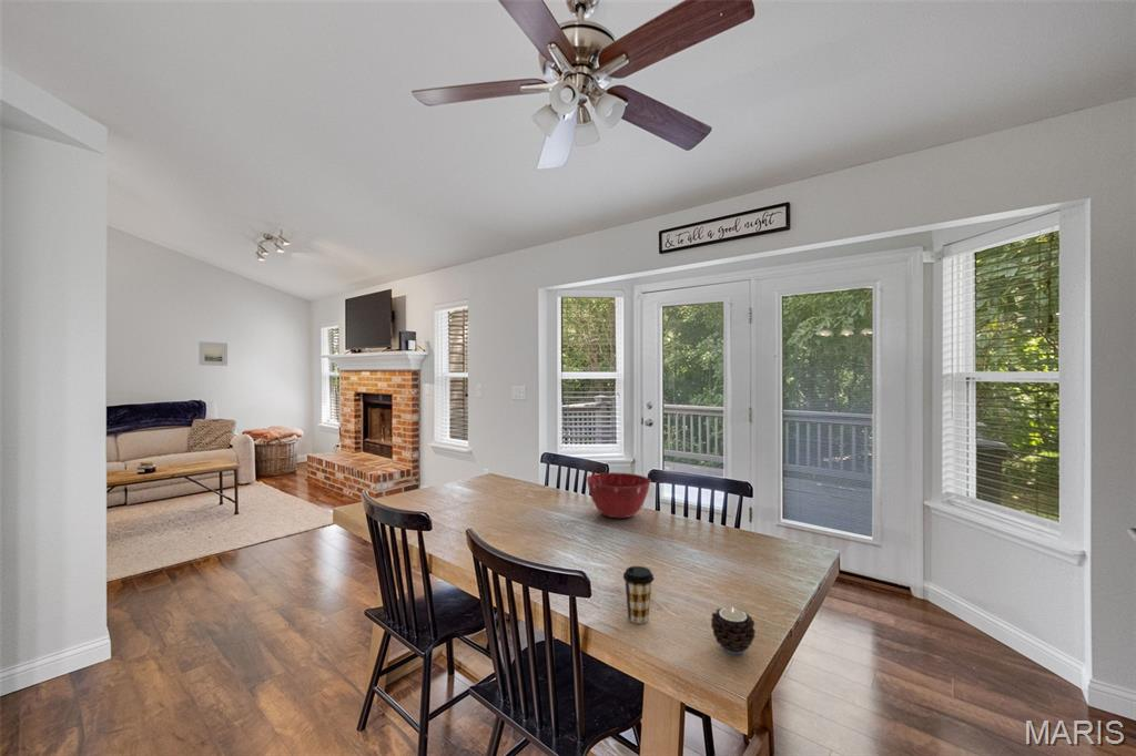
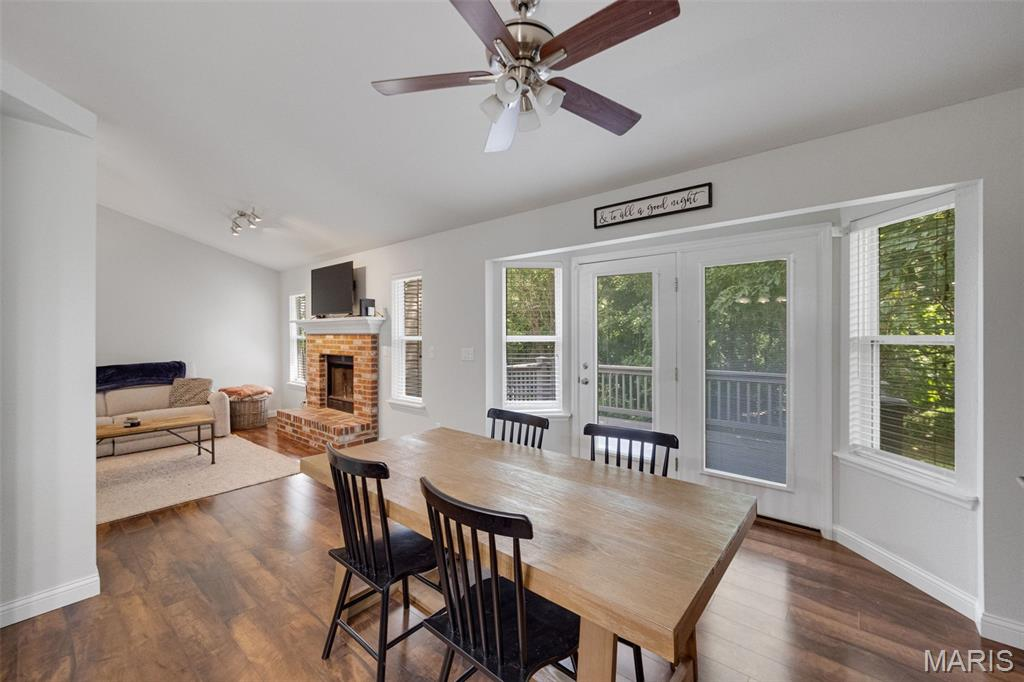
- coffee cup (638, 594)
- candle (732, 627)
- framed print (213, 354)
- mixing bowl (618, 496)
